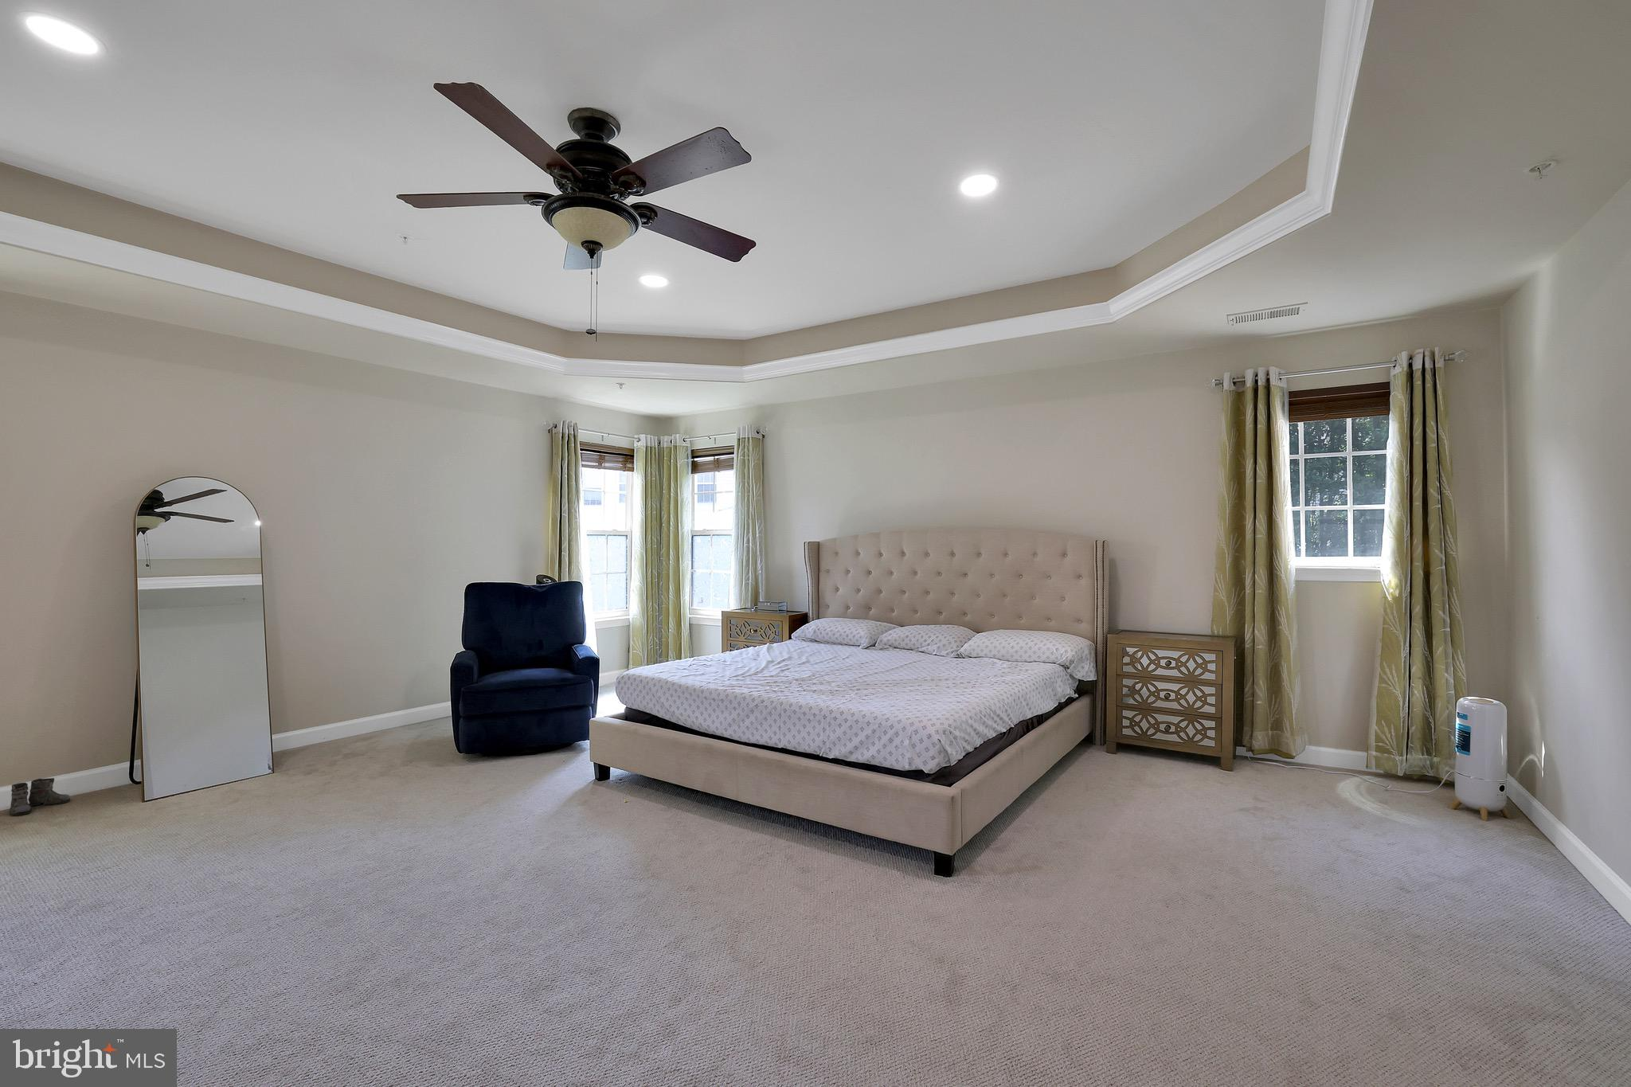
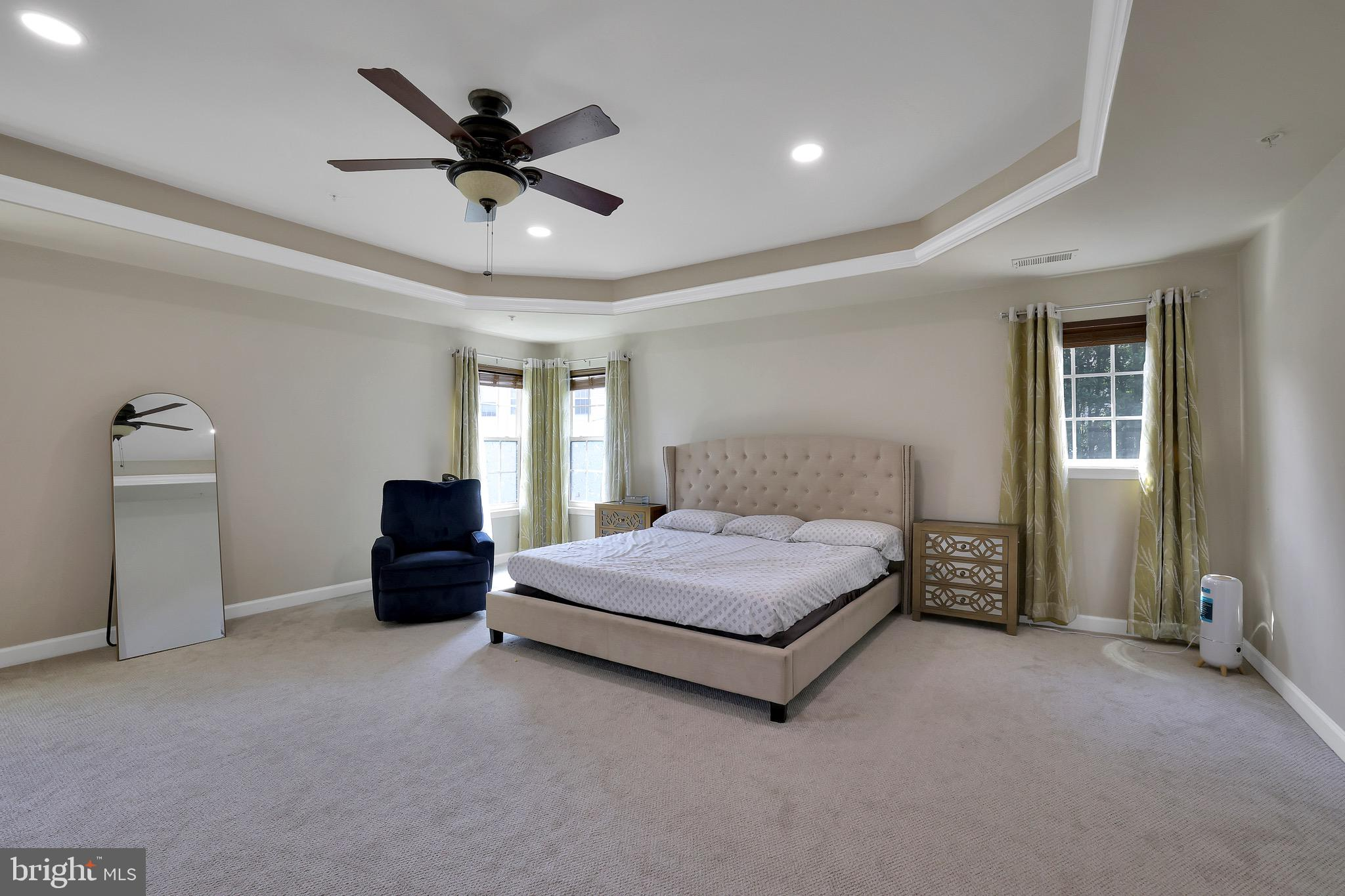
- boots (34, 795)
